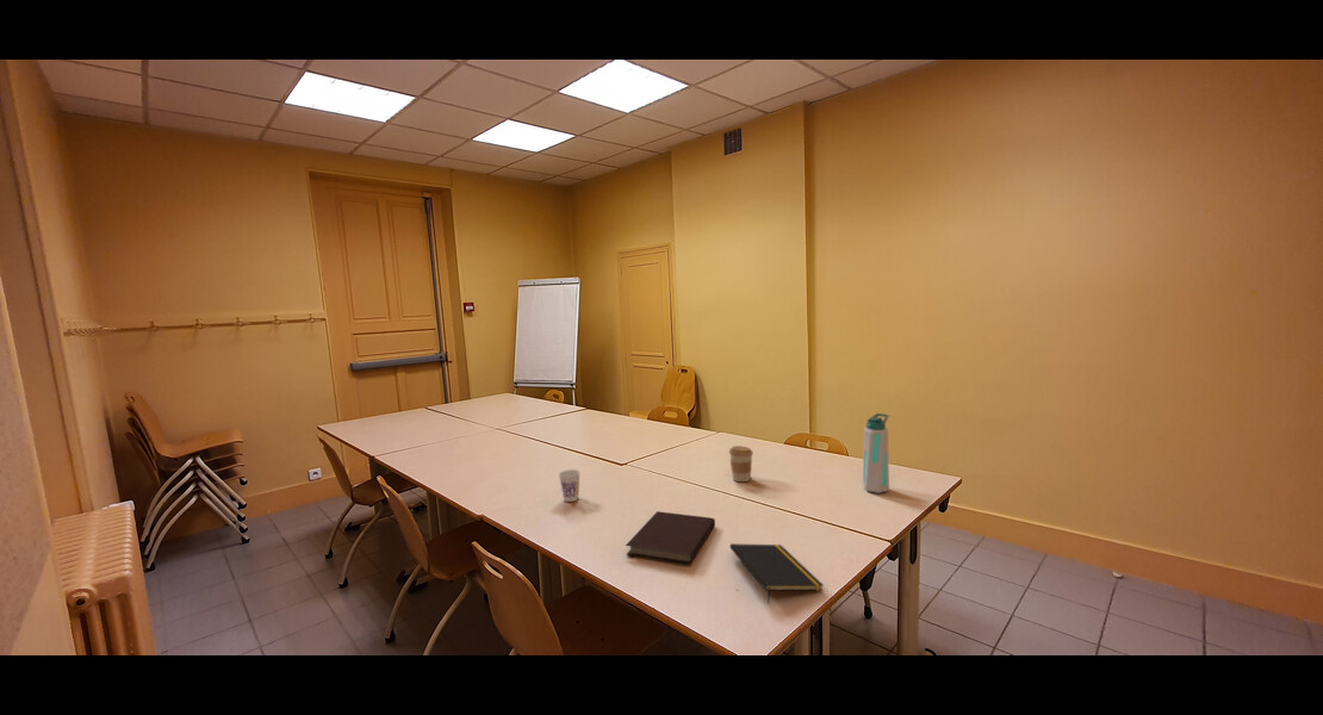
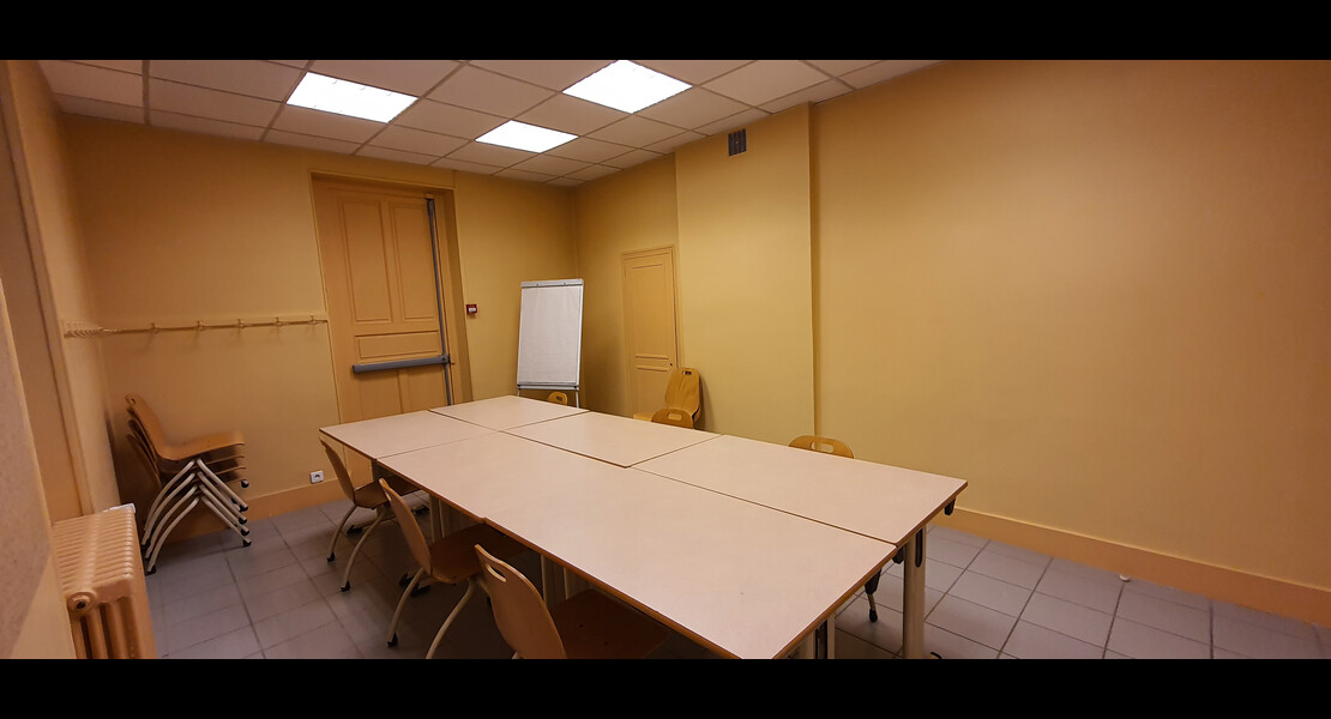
- coffee cup (740, 462)
- water bottle (876, 453)
- notebook (672, 535)
- notepad (774, 565)
- cup (570, 485)
